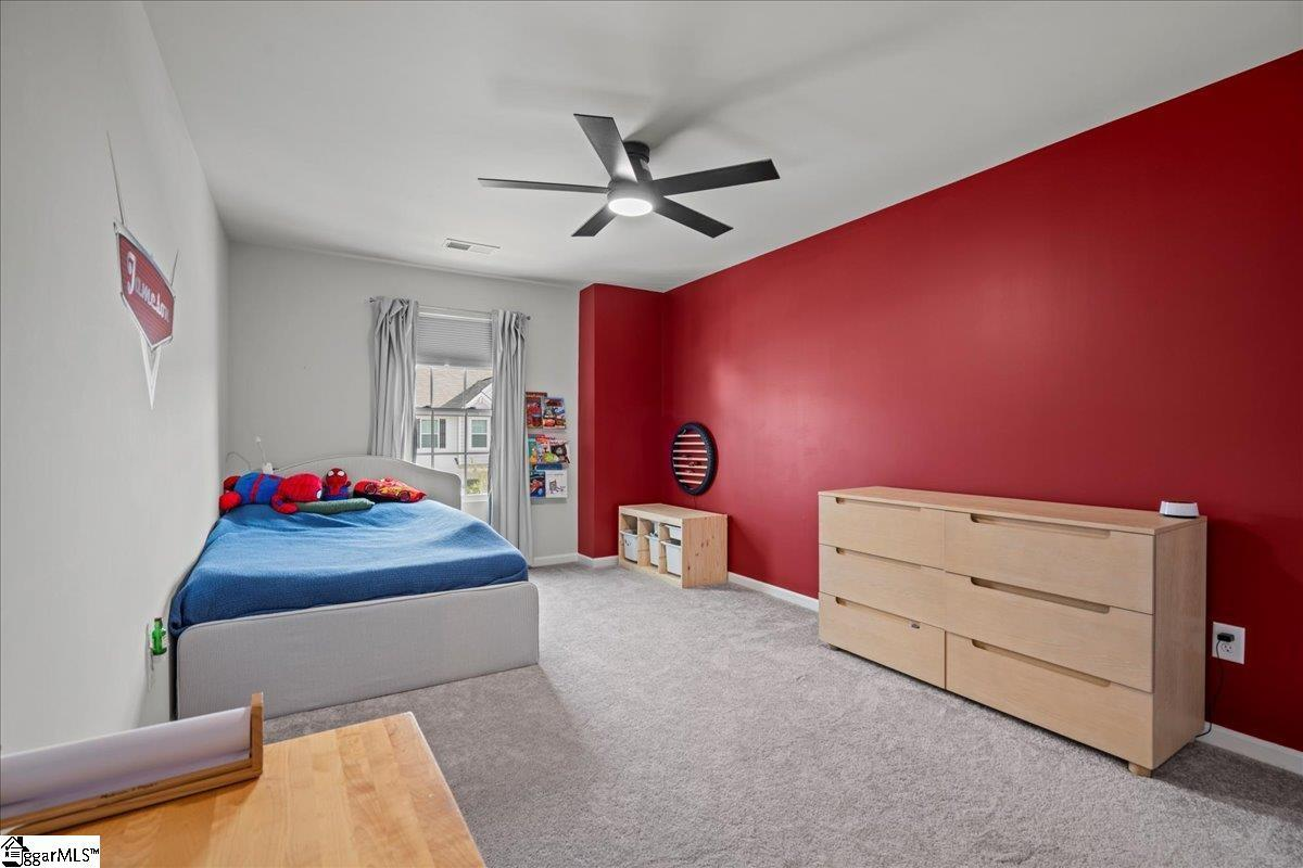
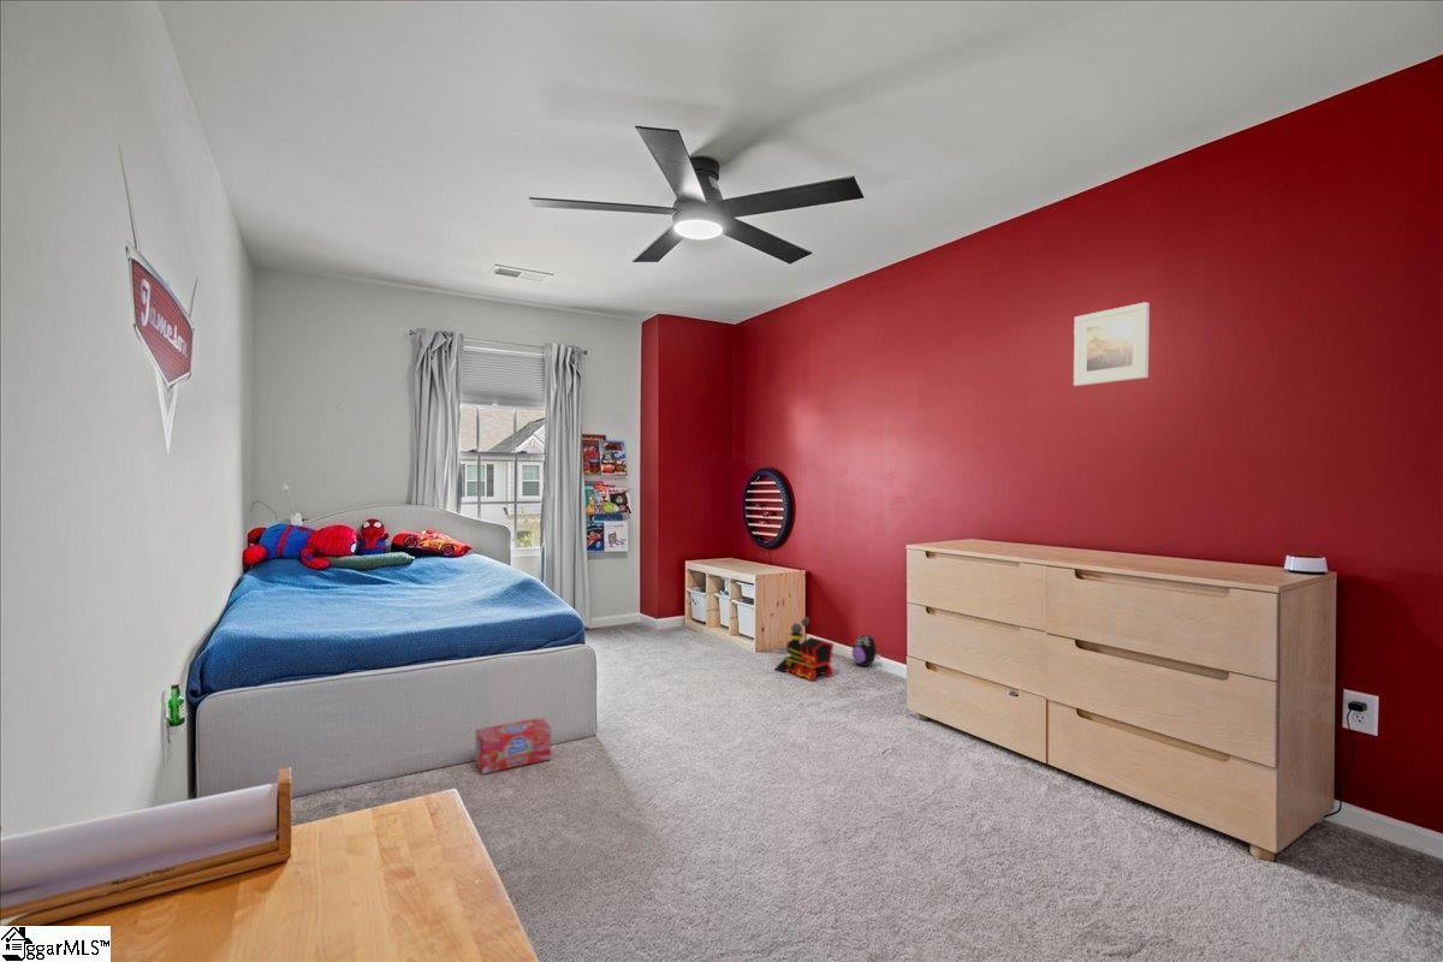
+ plush toy (866, 648)
+ box (513, 744)
+ toy train (801, 643)
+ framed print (1109, 345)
